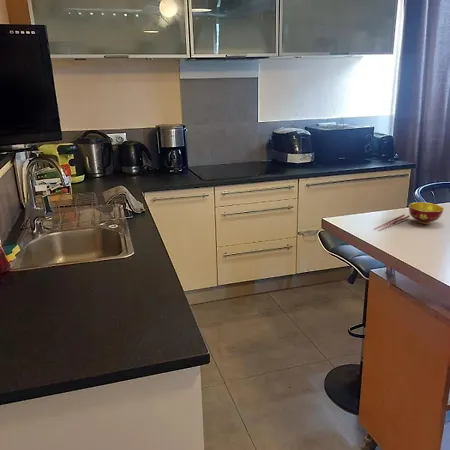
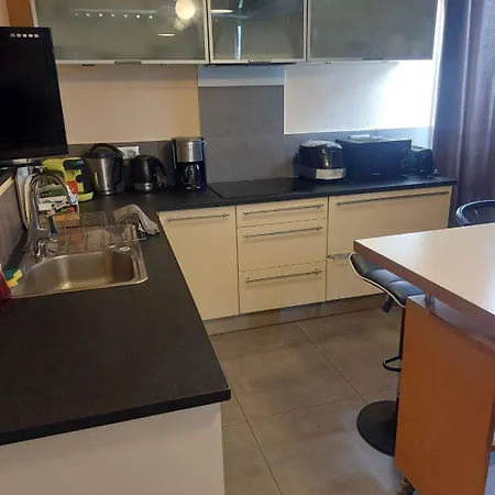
- bowl (407, 216)
